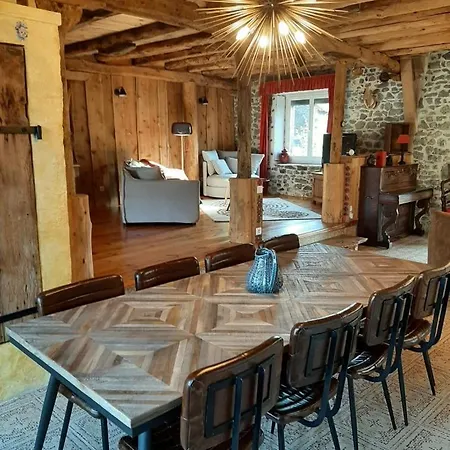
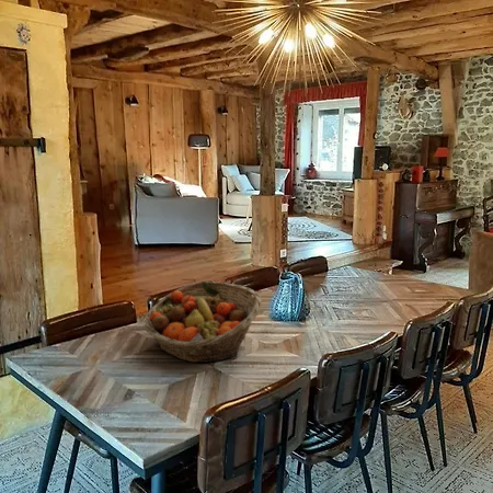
+ fruit basket (202, 319)
